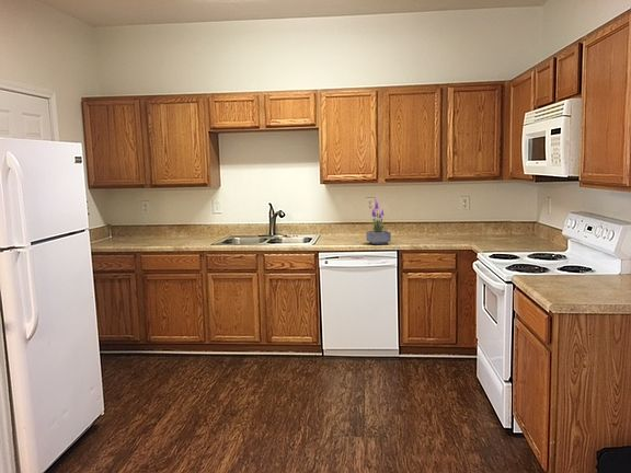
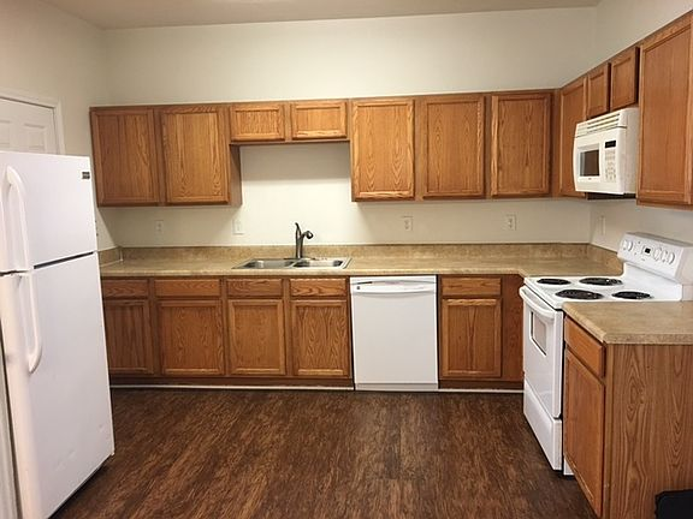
- potted plant (377, 220)
